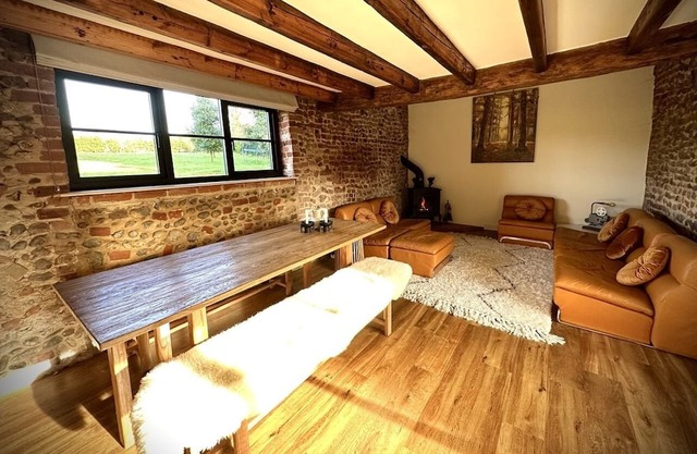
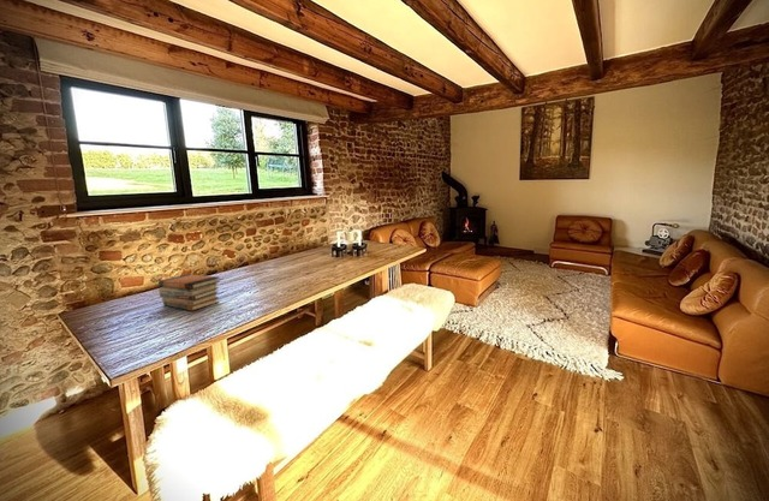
+ book stack (190, 291)
